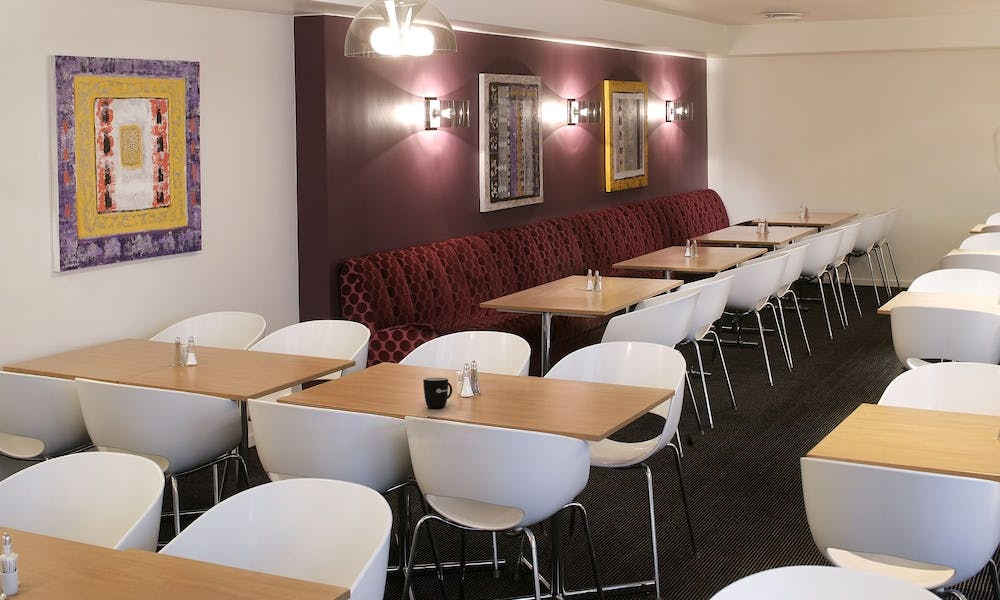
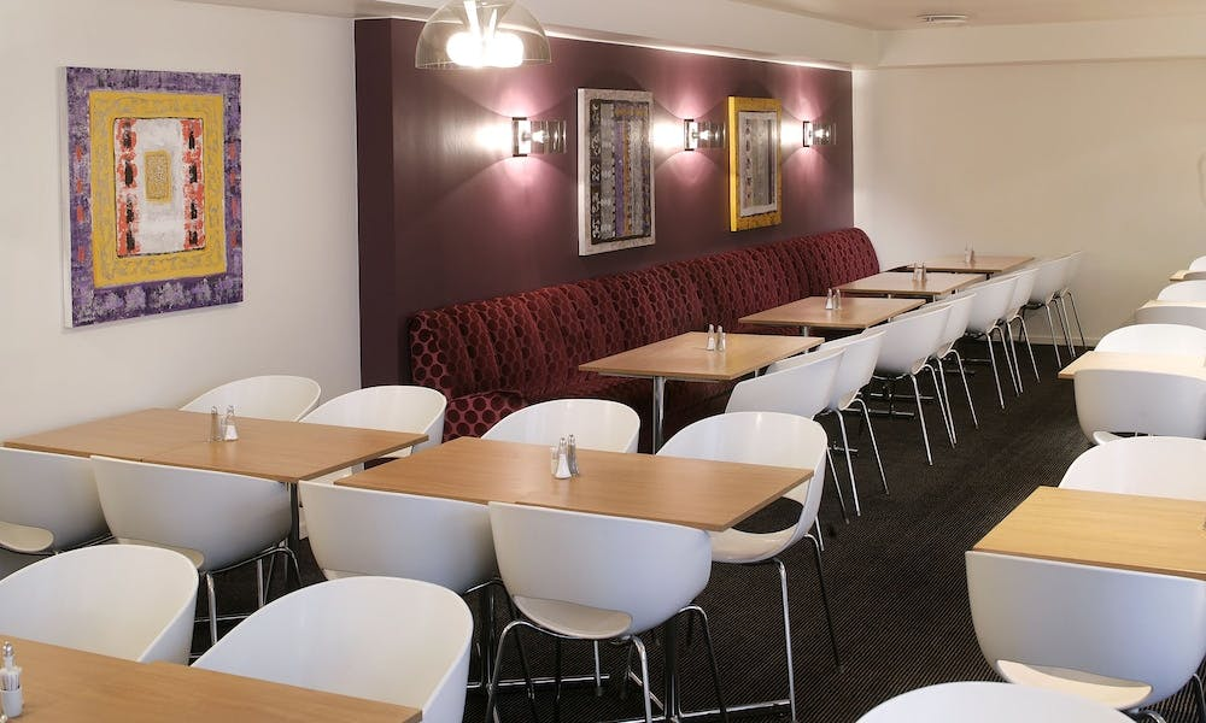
- mug (439, 392)
